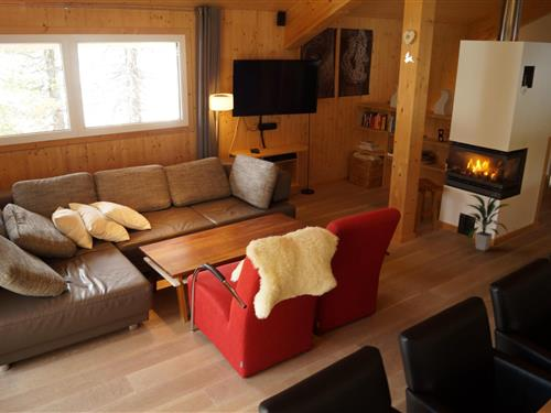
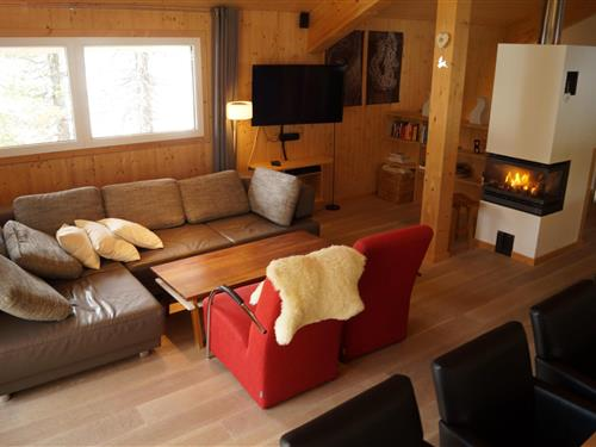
- indoor plant (483, 220)
